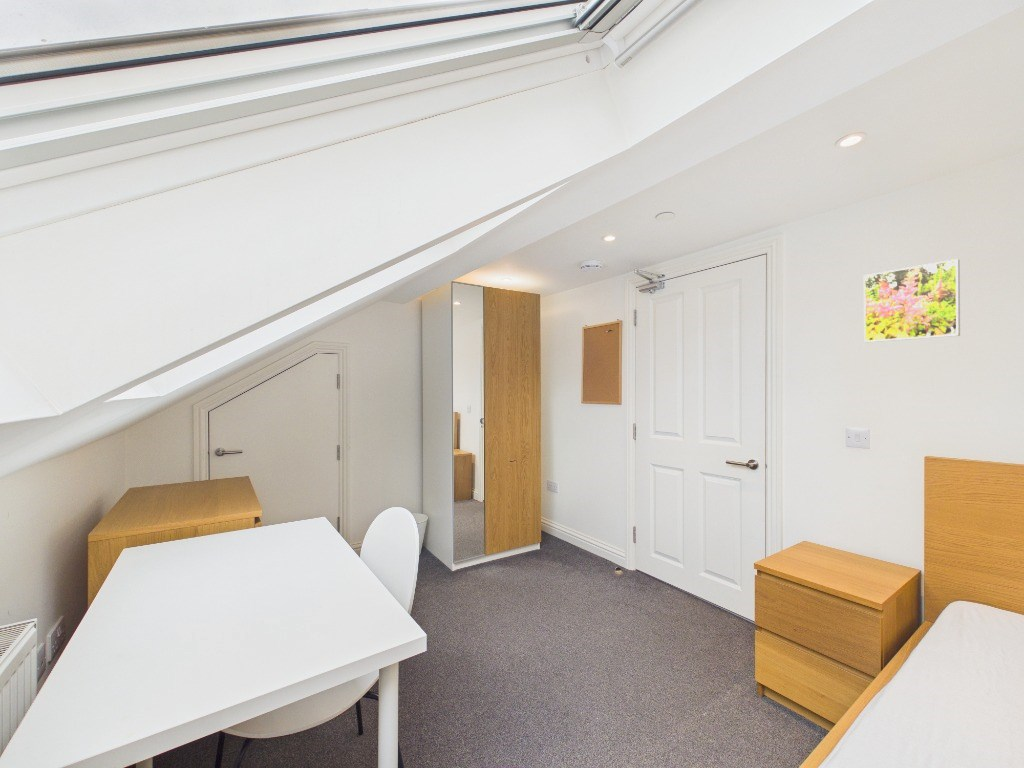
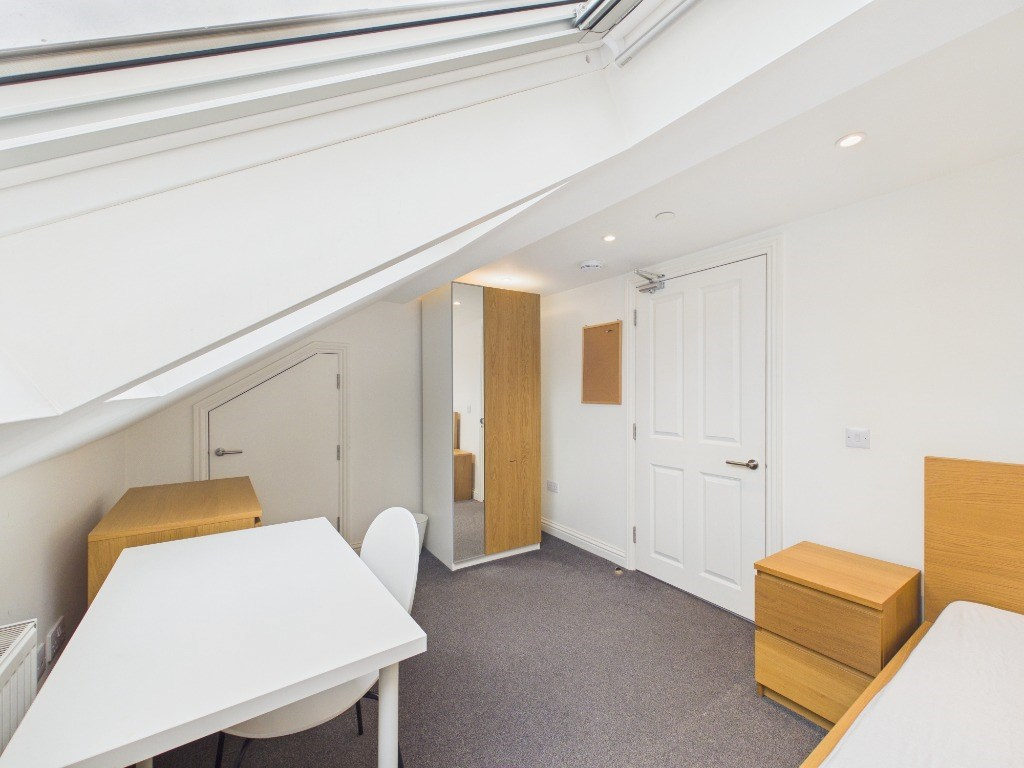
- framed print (908, 303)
